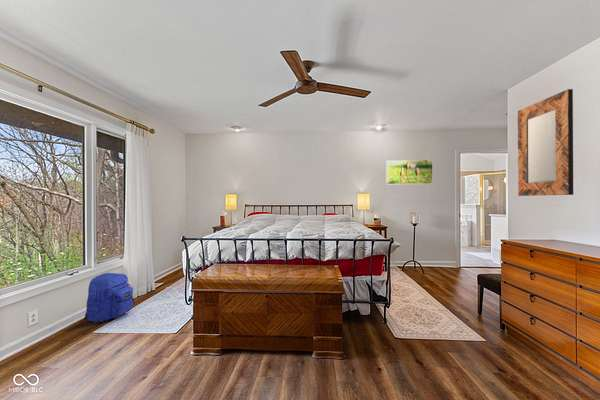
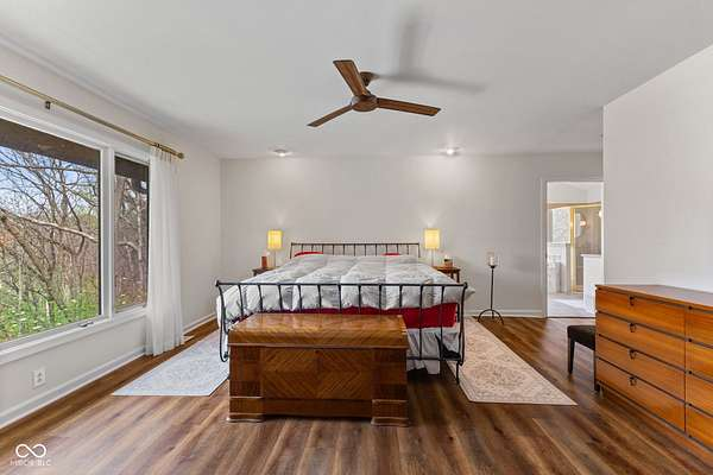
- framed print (409, 172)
- backpack (112, 294)
- home mirror (542, 148)
